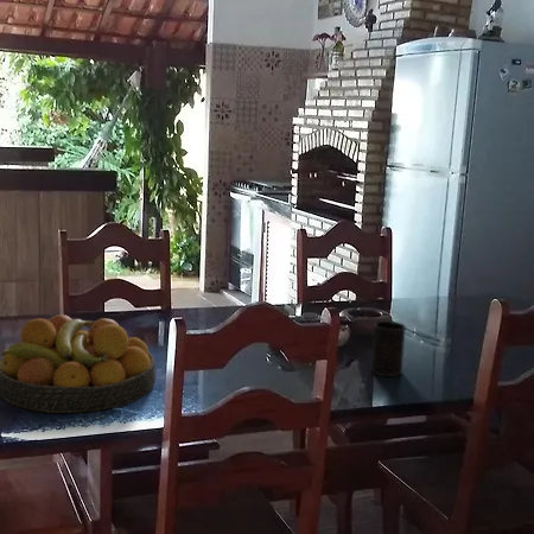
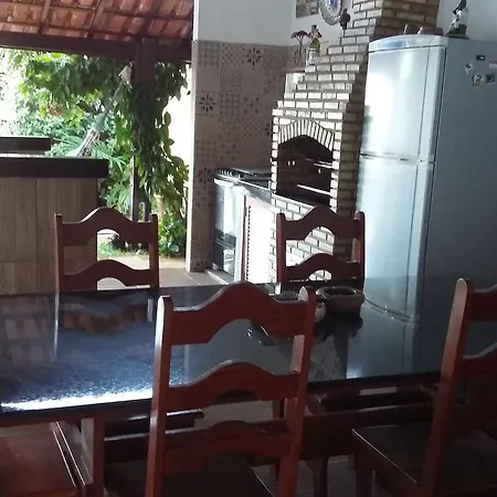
- cup (388, 348)
- fruit bowl (77, 351)
